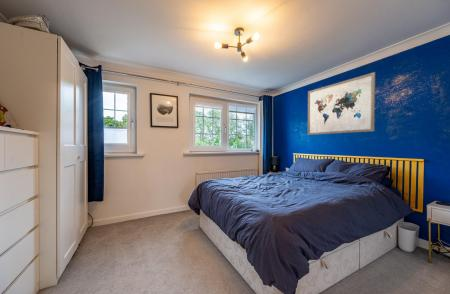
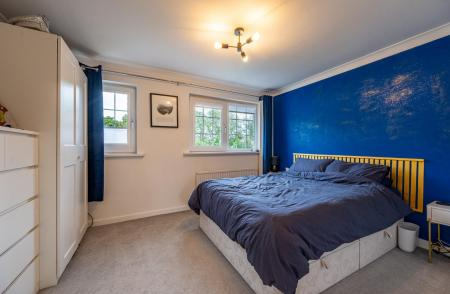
- wall art (336, 108)
